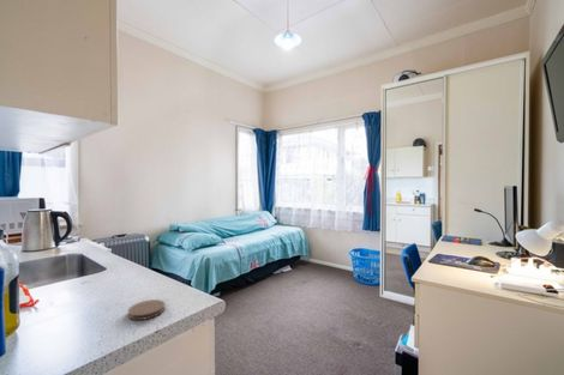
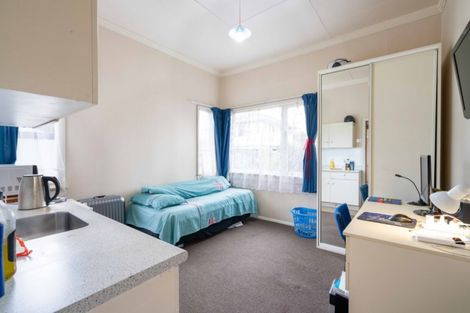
- coaster (146, 309)
